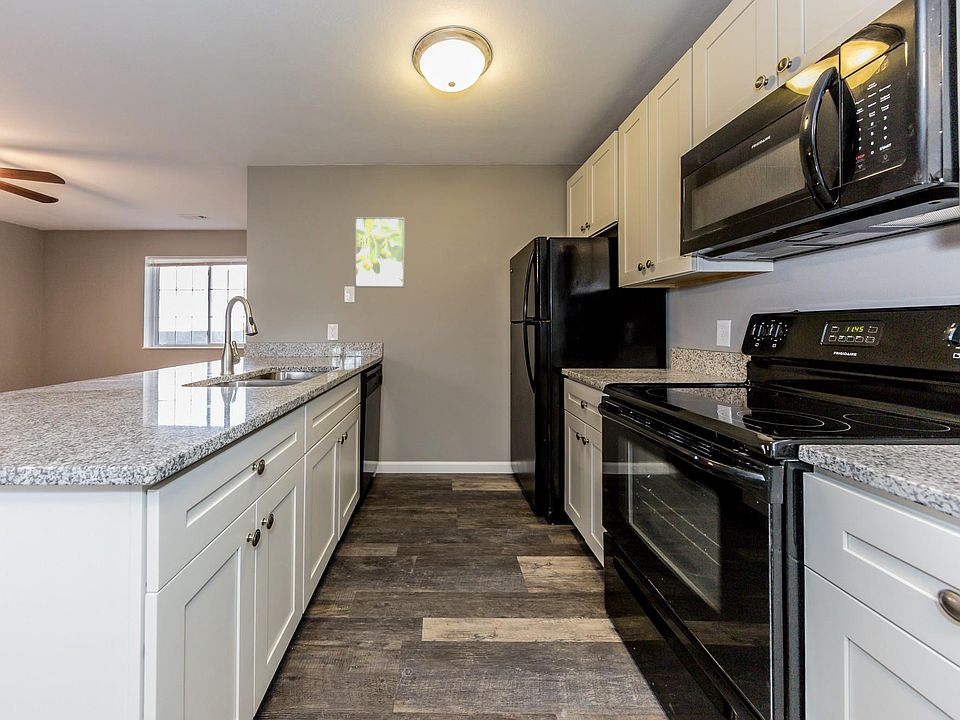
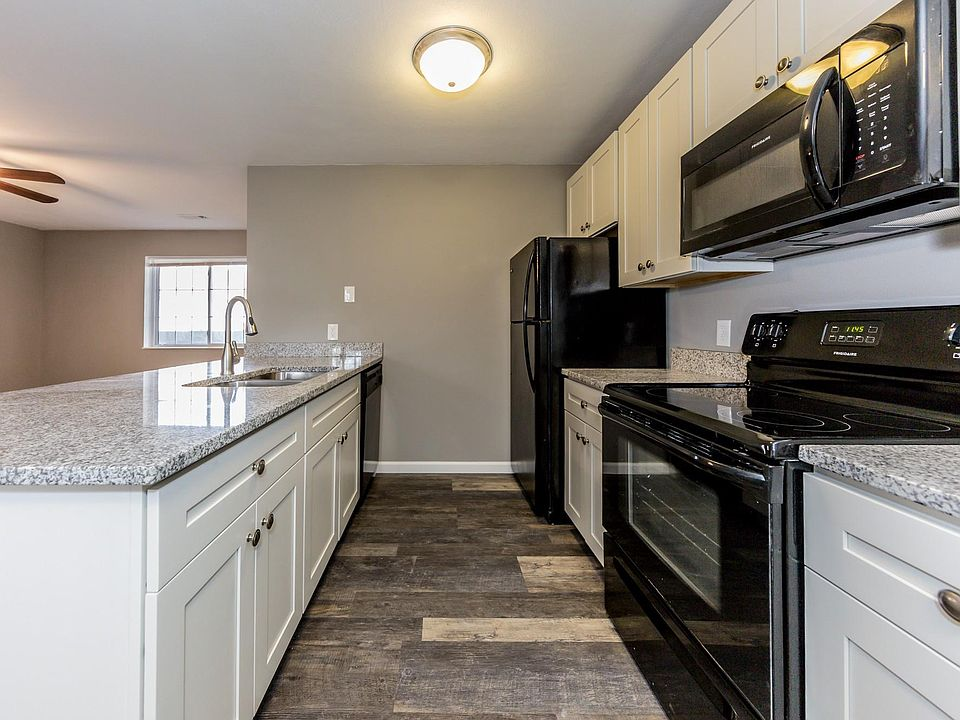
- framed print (379, 252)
